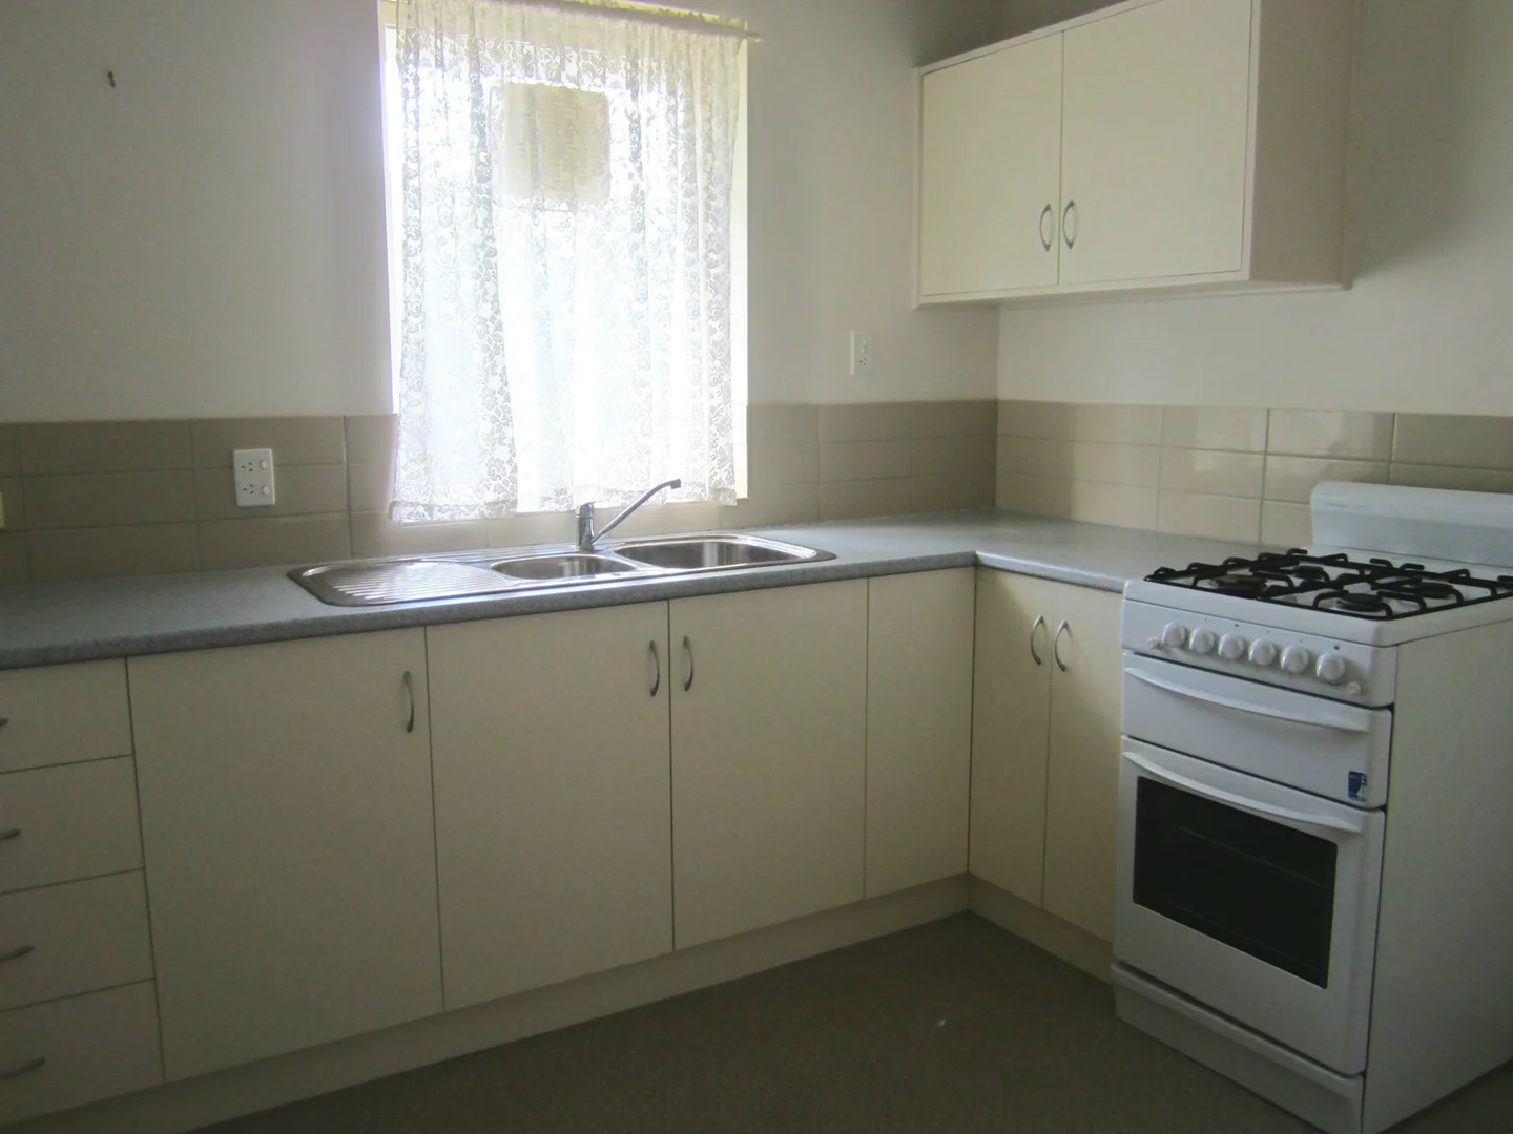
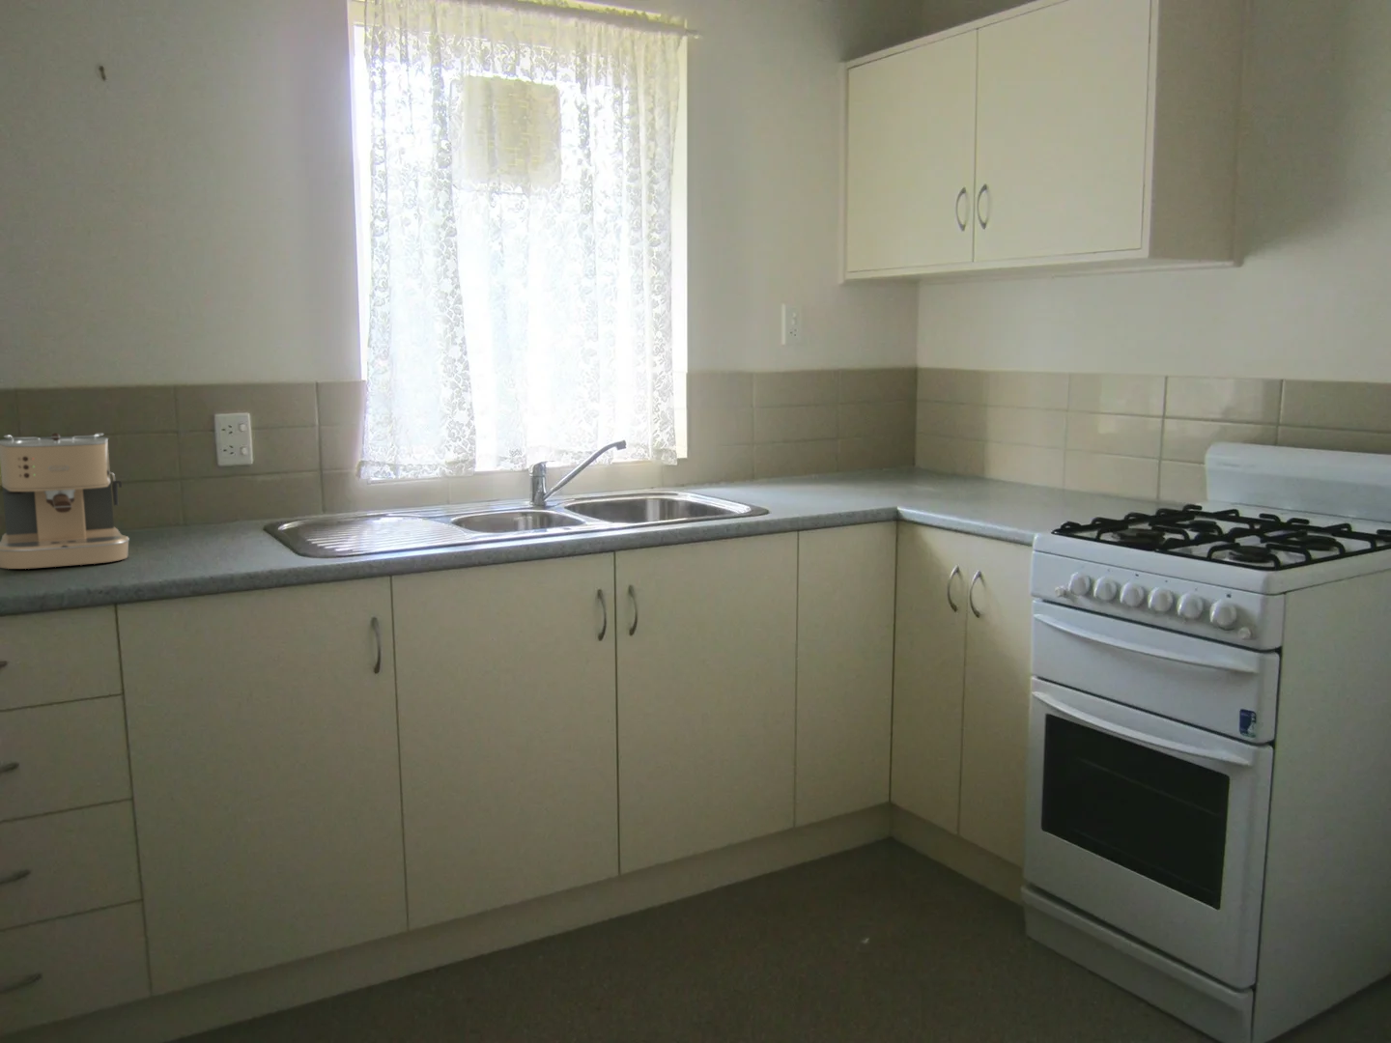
+ coffee maker (59, 495)
